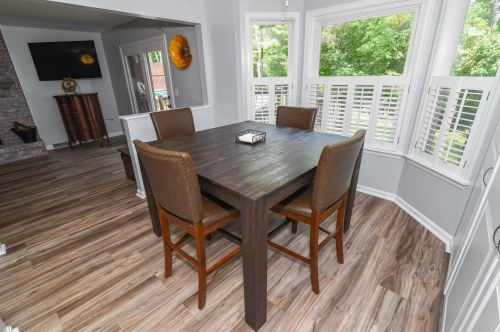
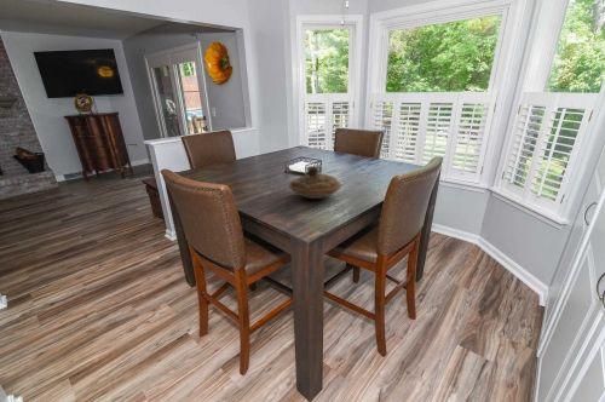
+ decorative bowl (315, 182)
